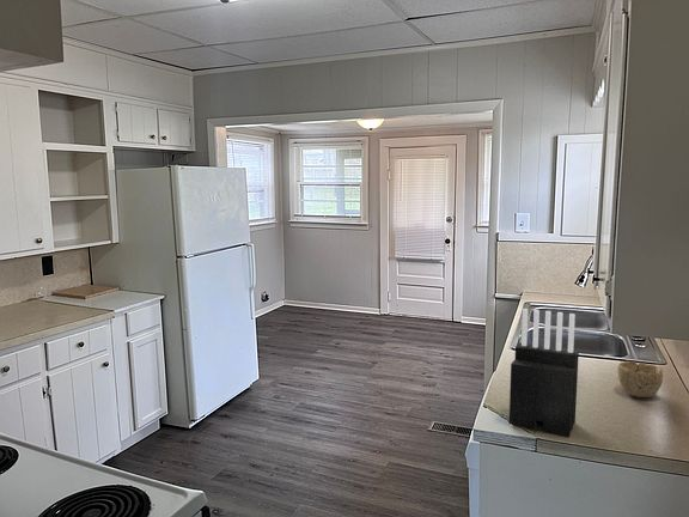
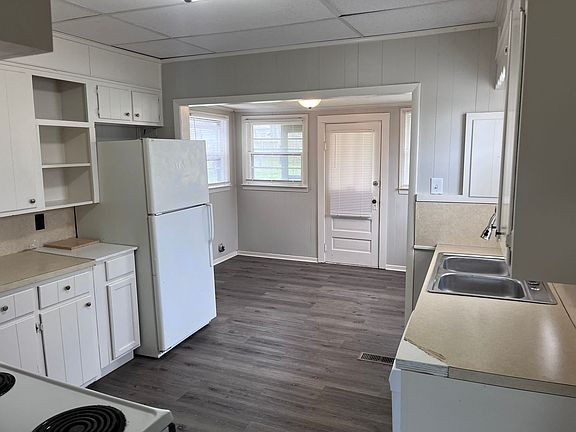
- knife block (543, 370)
- bowl (639, 379)
